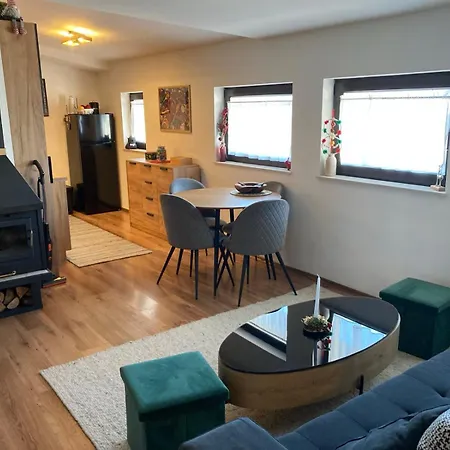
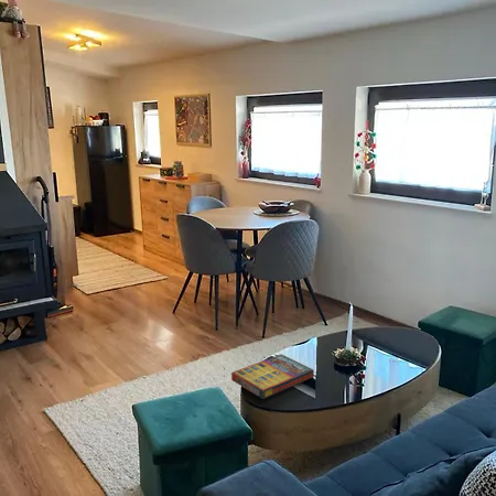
+ game compilation box (272, 375)
